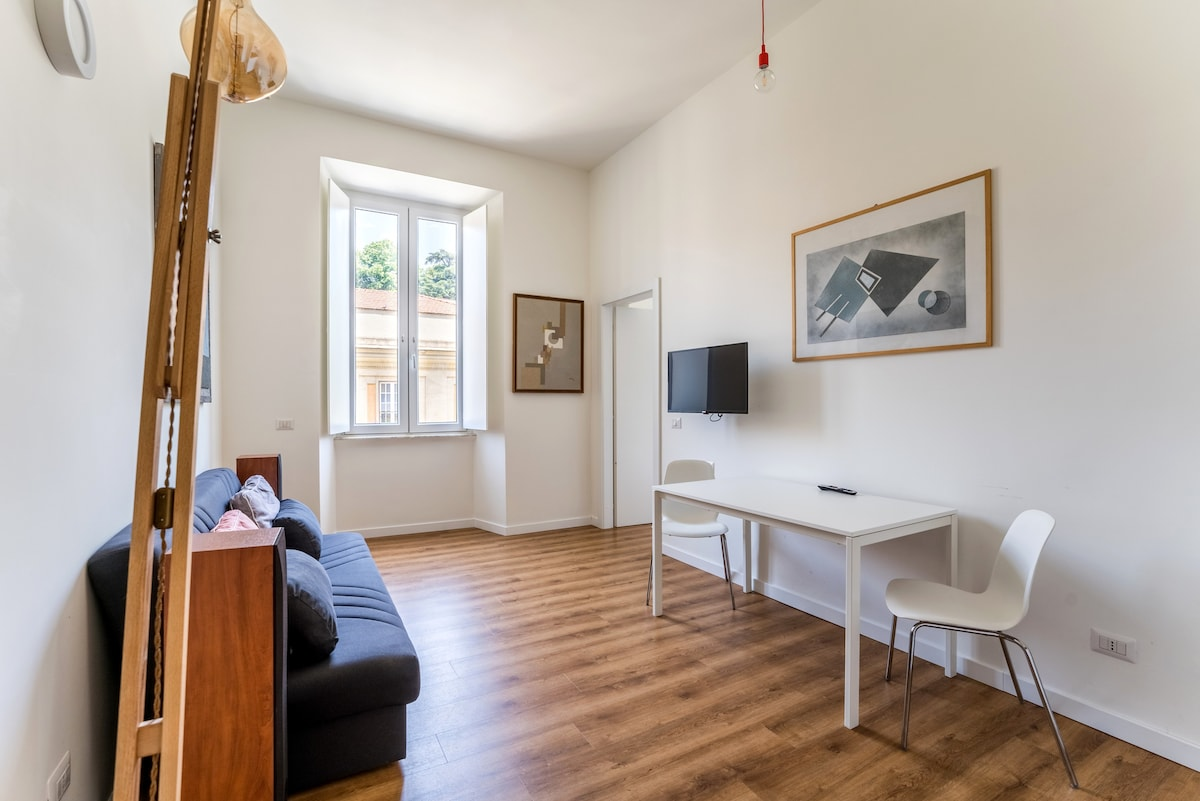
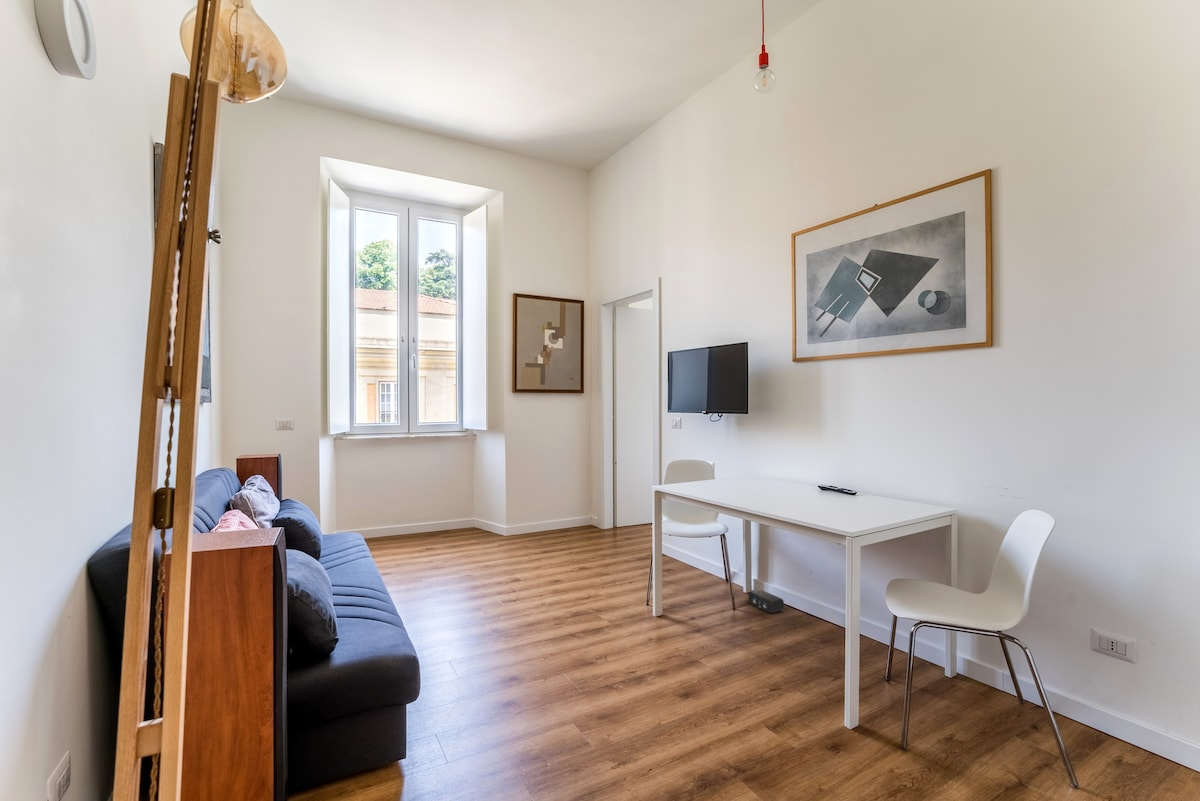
+ speaker (765, 601)
